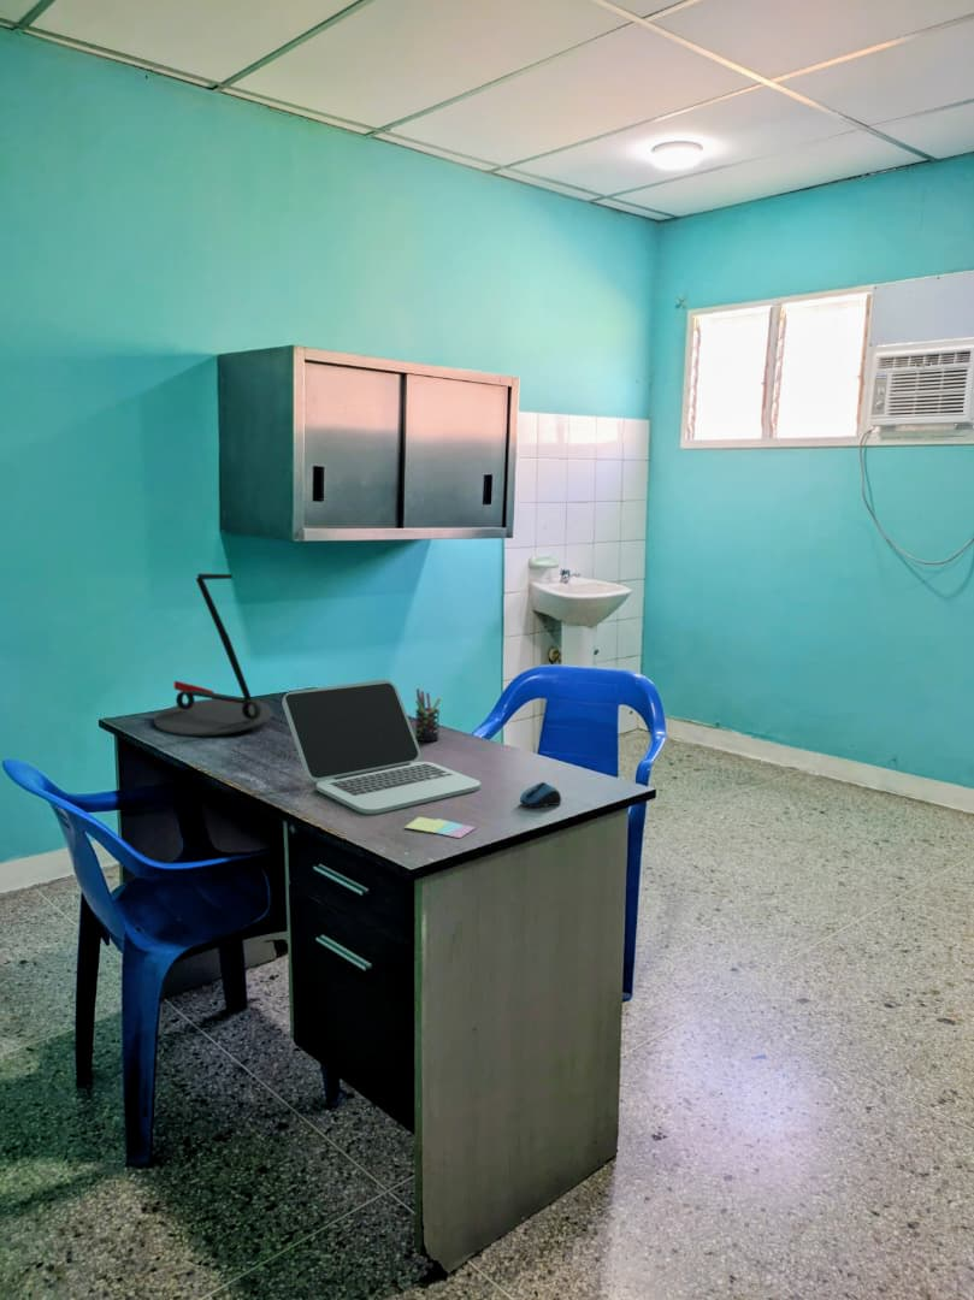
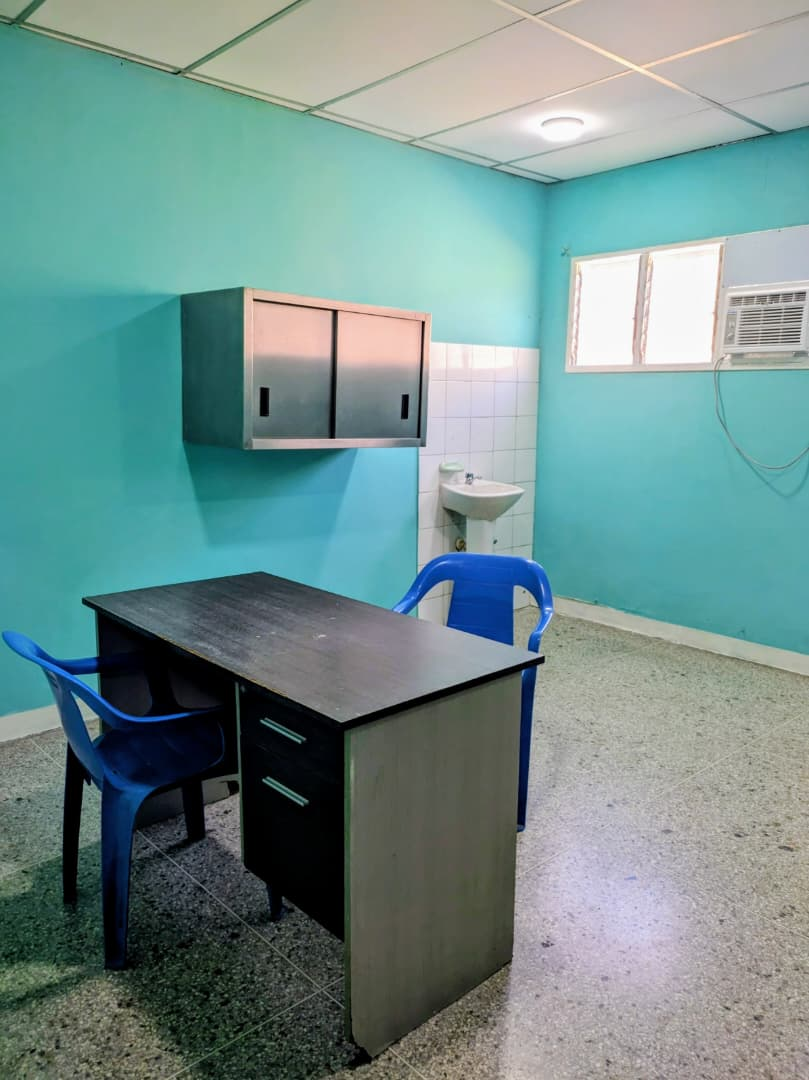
- pen holder (424, 714)
- computer mouse (541, 792)
- laptop (380, 740)
- sticky notes (439, 826)
- desk lamp (222, 642)
